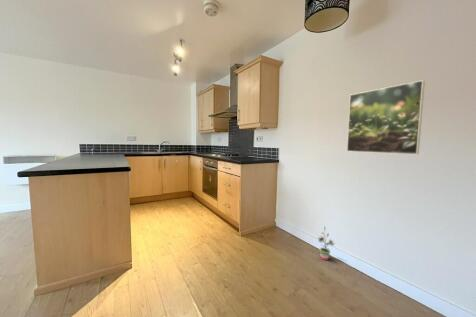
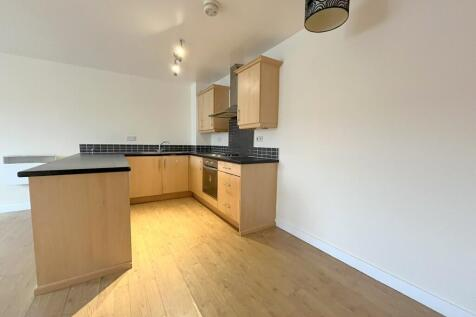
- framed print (380, 121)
- potted plant (326, 244)
